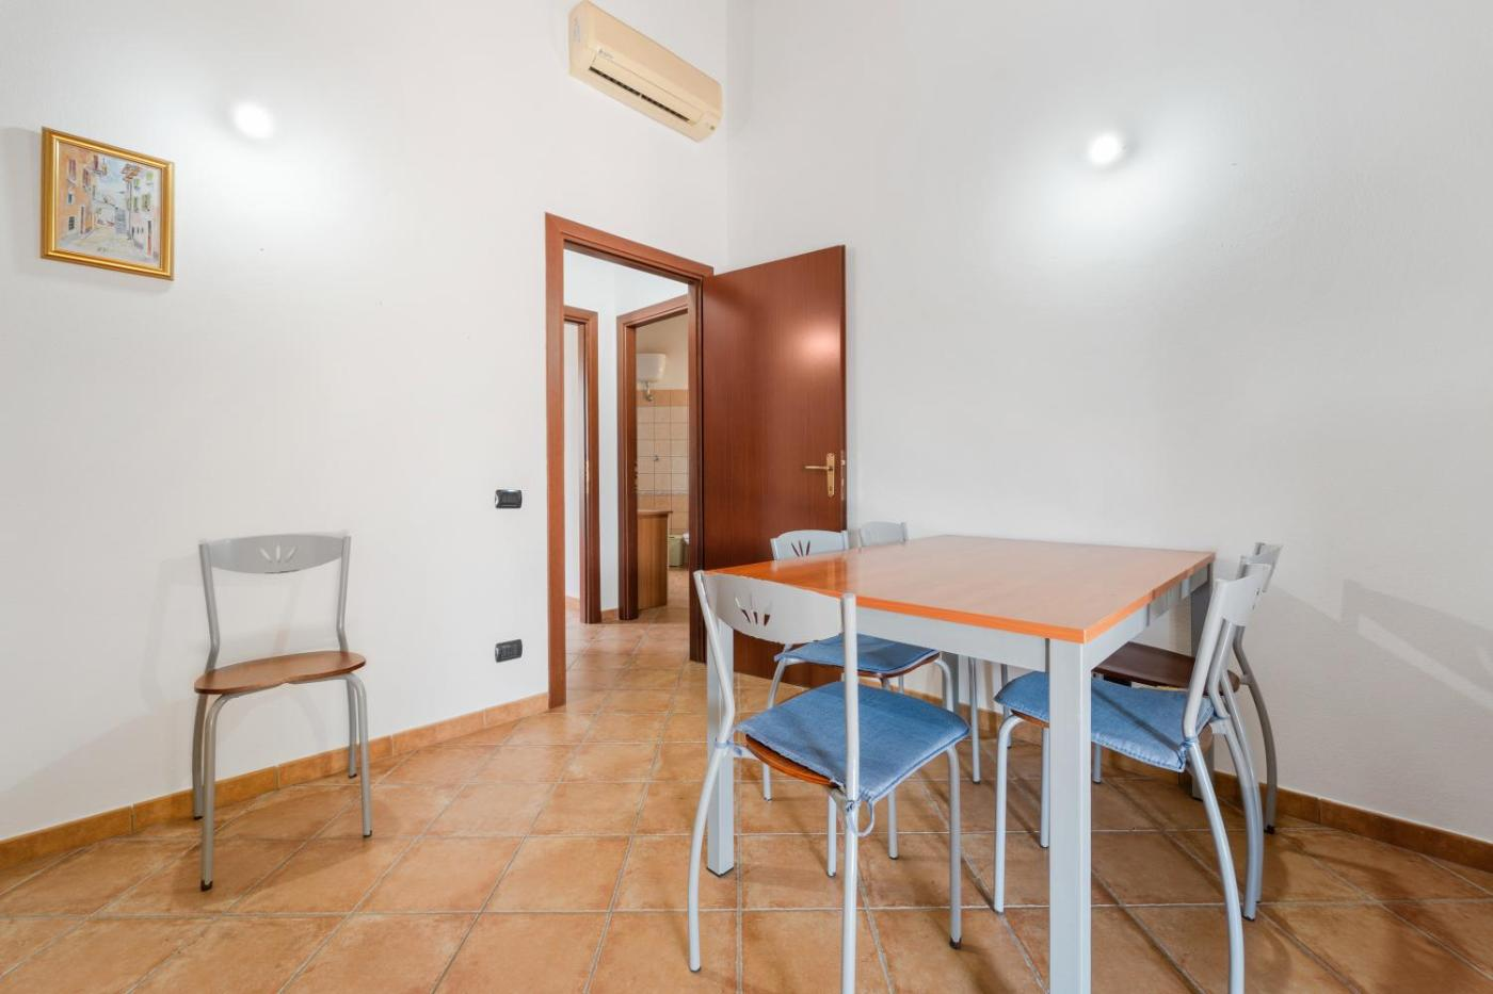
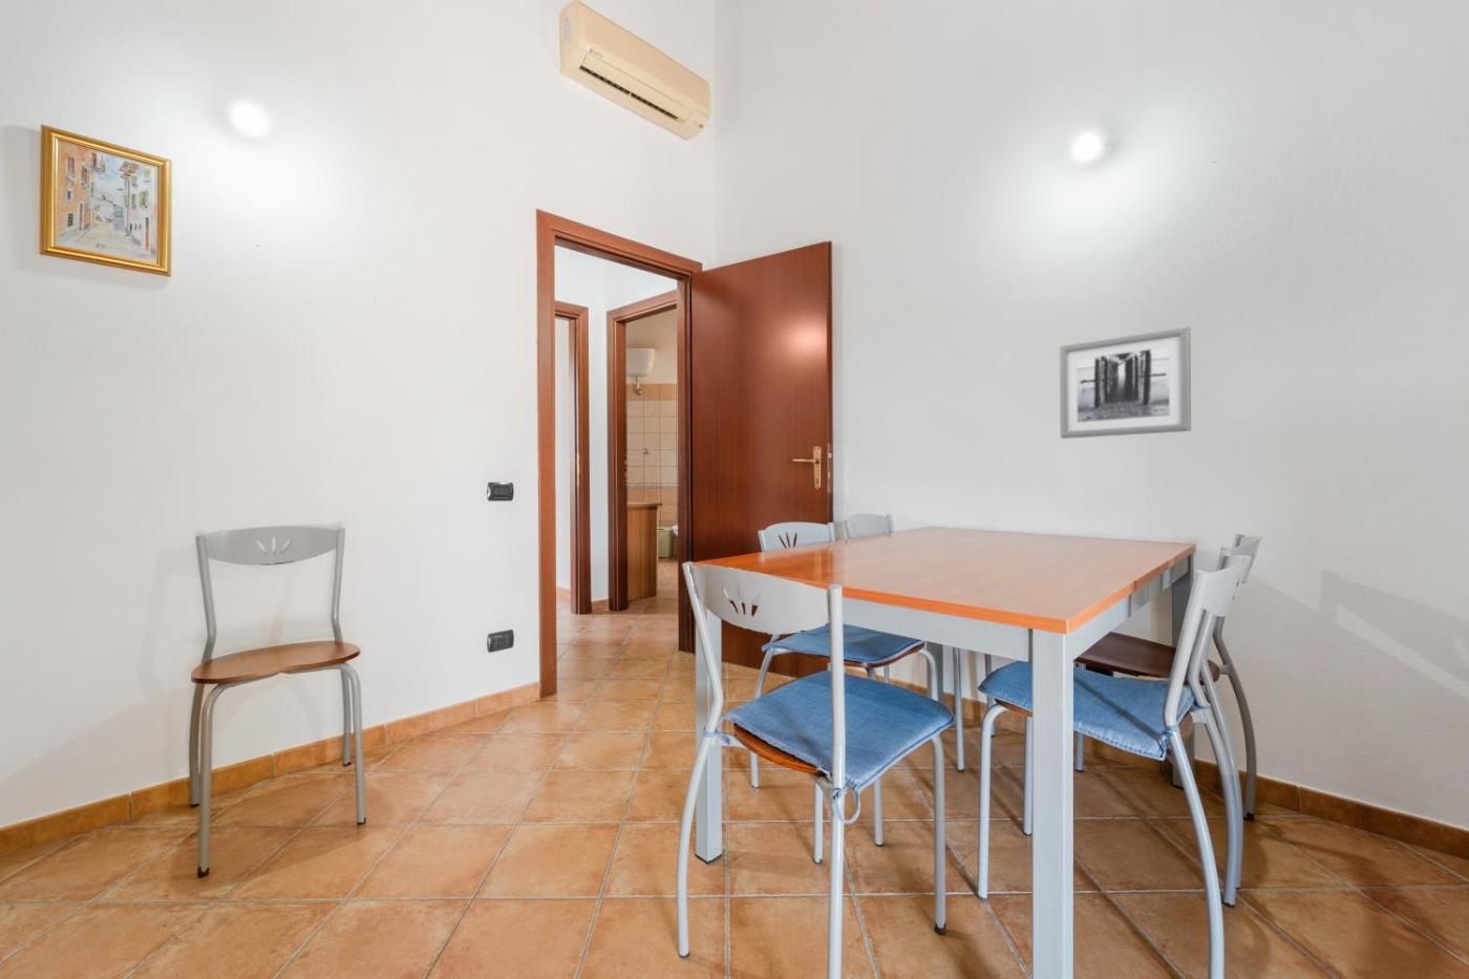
+ wall art (1121, 386)
